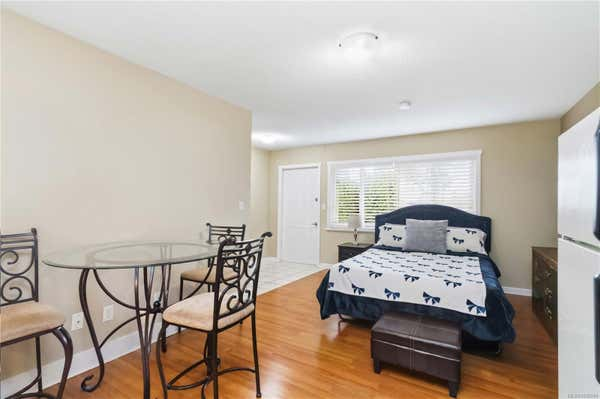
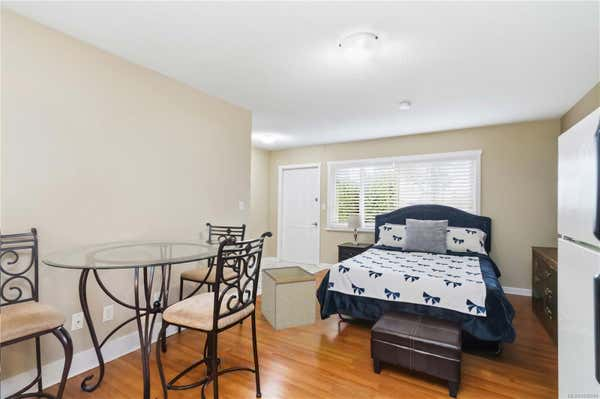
+ storage bin (287, 294)
